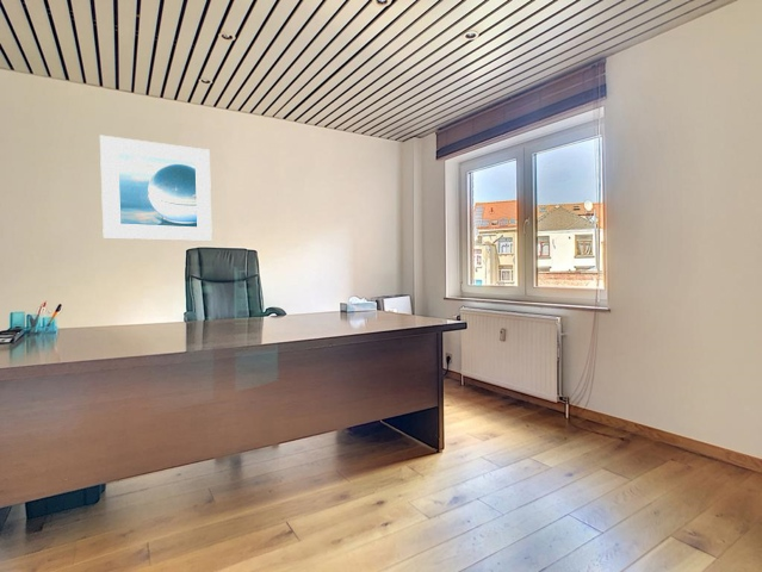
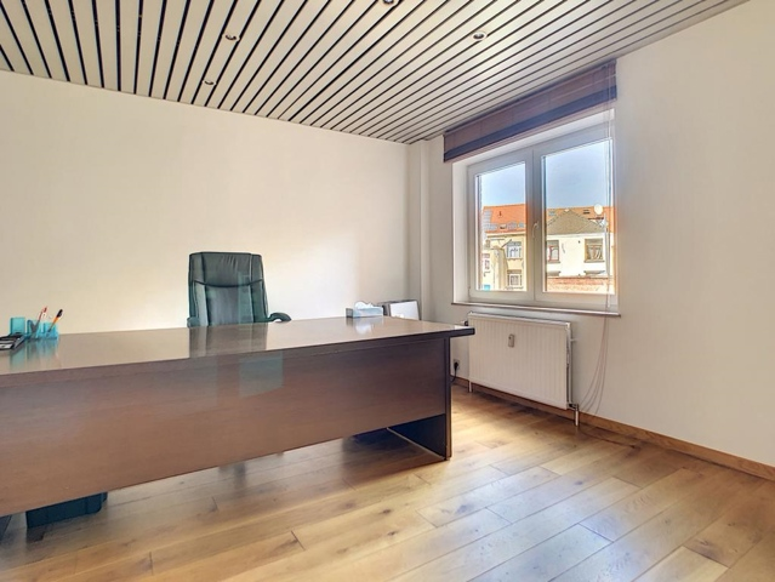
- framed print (159, 191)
